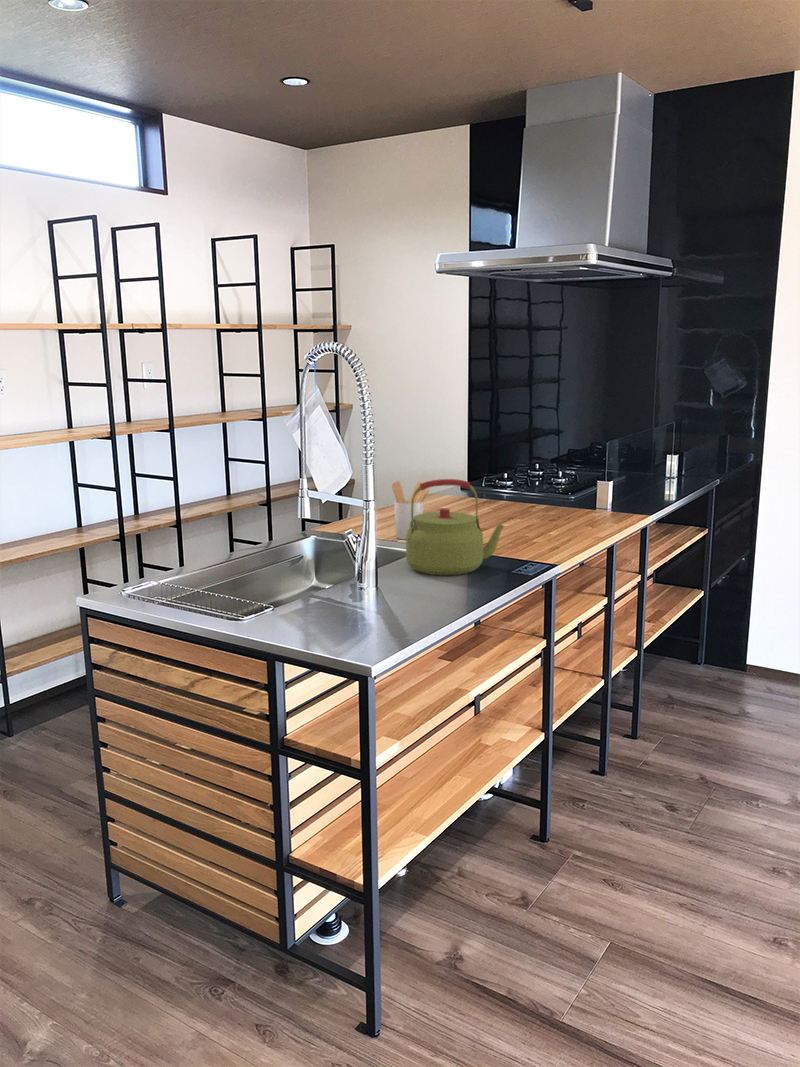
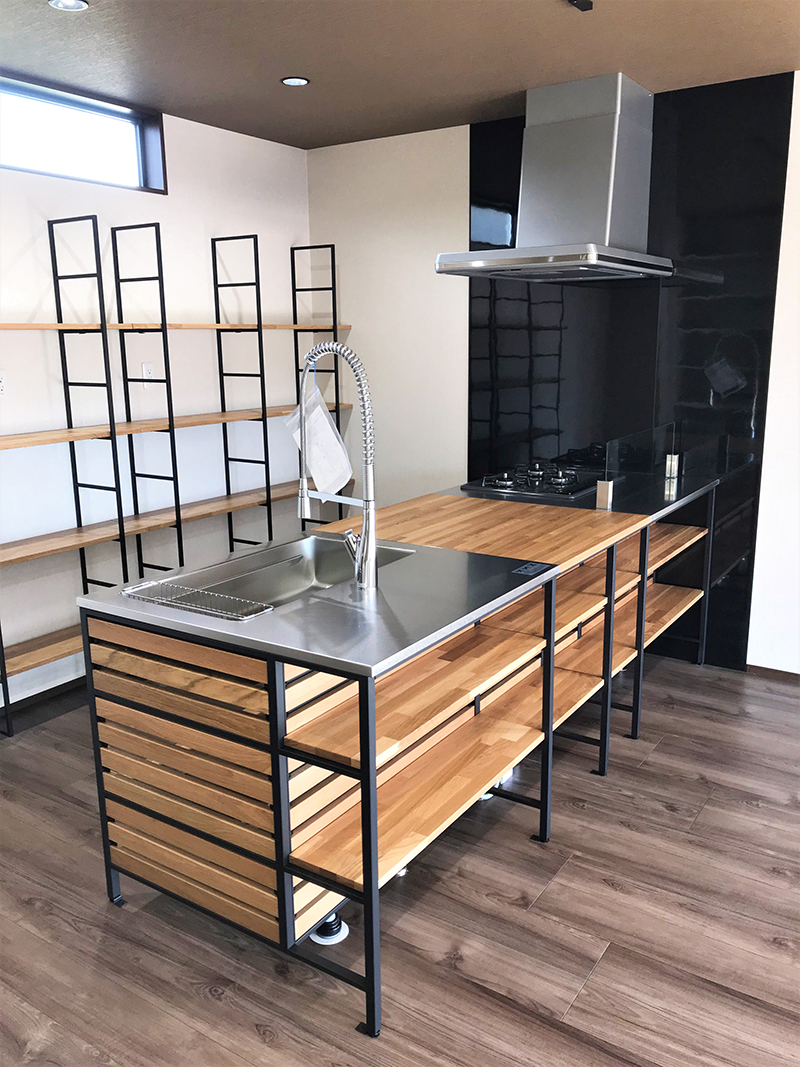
- kettle (455, 523)
- utensil holder (413, 508)
